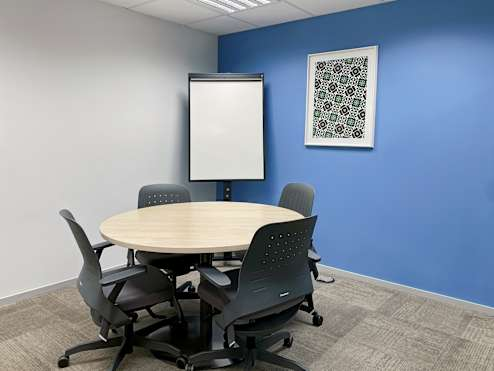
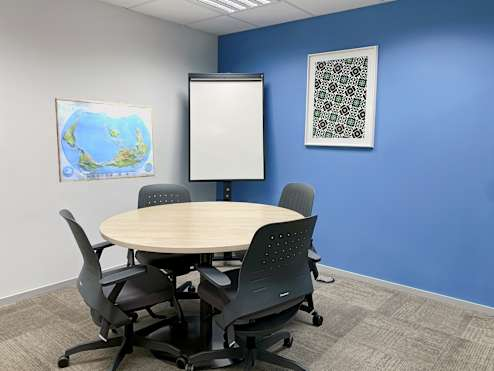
+ world map (110, 141)
